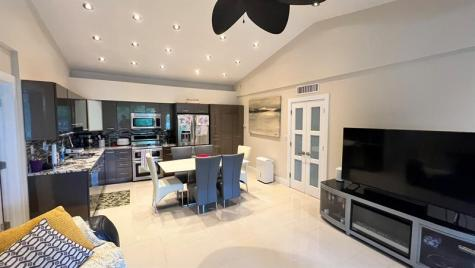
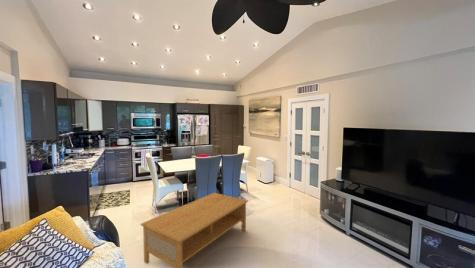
+ coffee table (201, 227)
